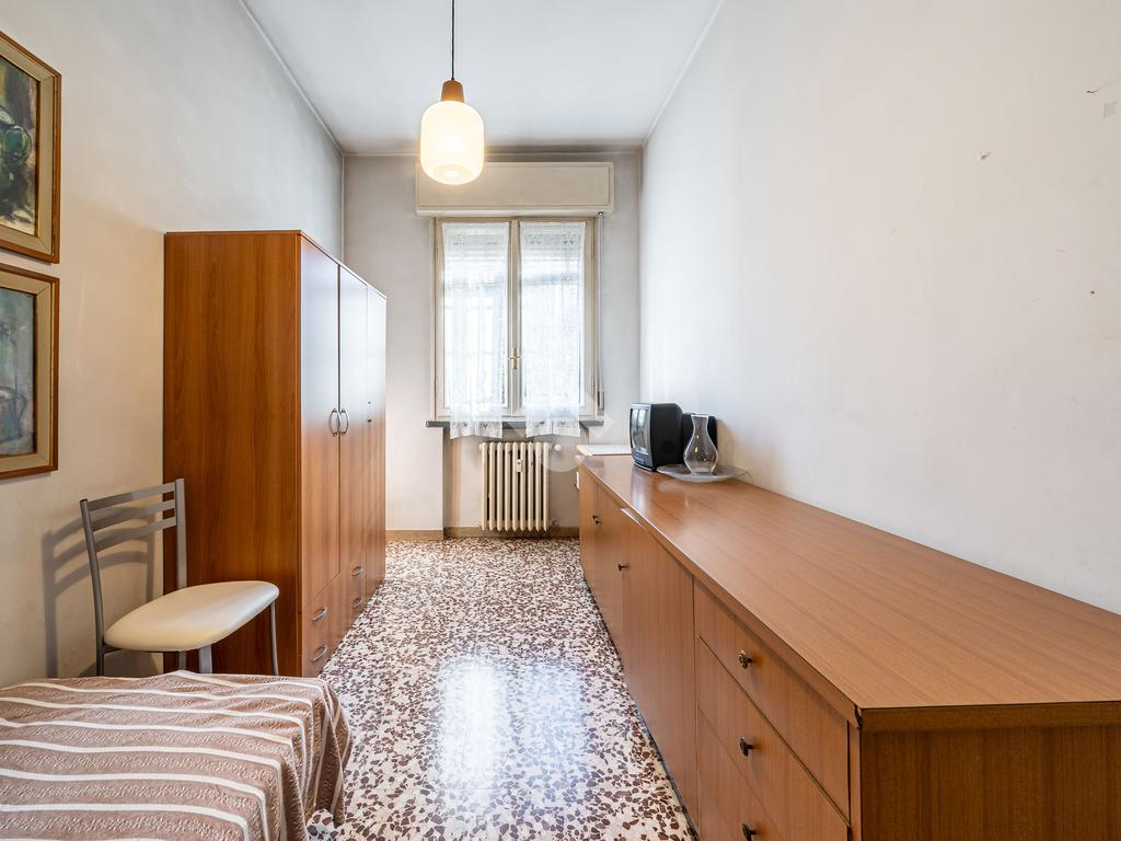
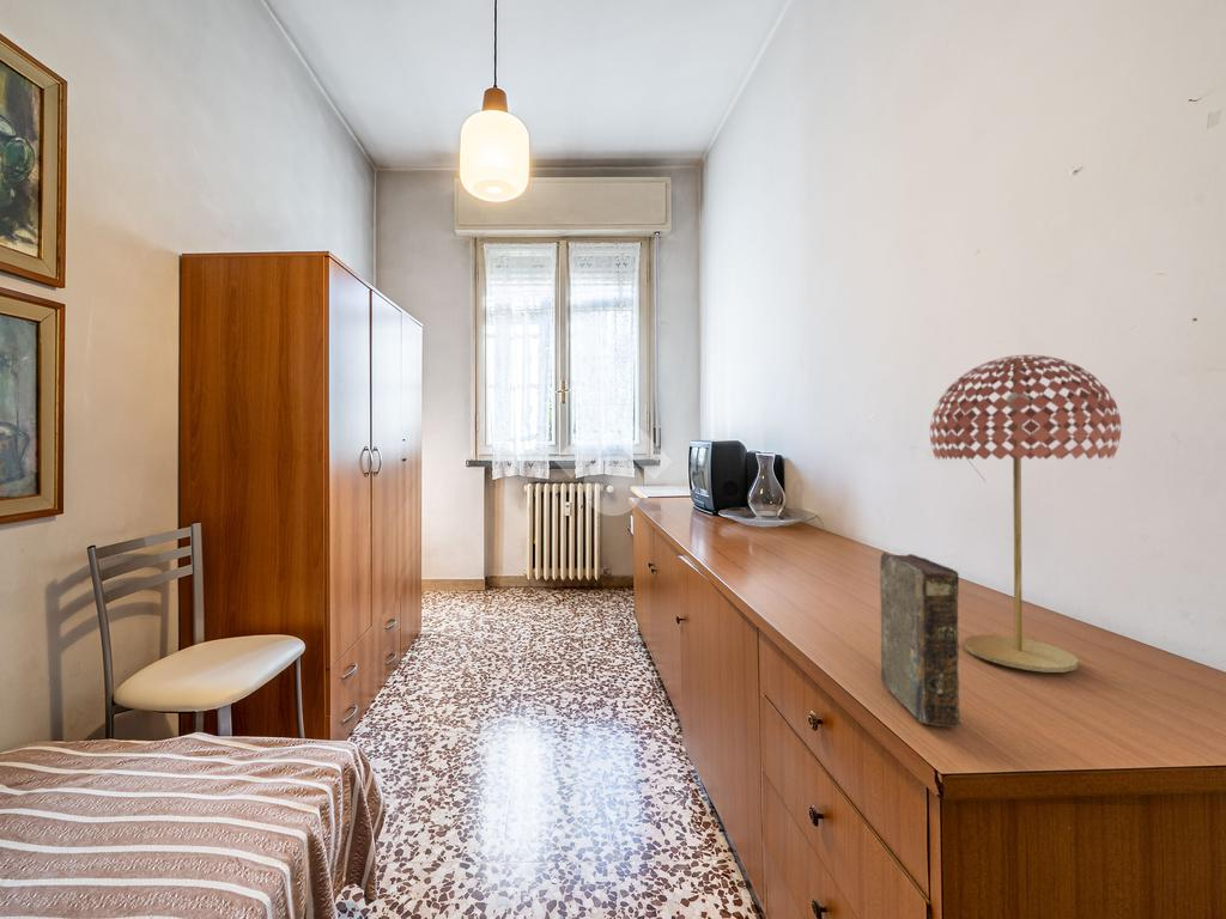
+ table lamp (1016, 506)
+ book (917, 633)
